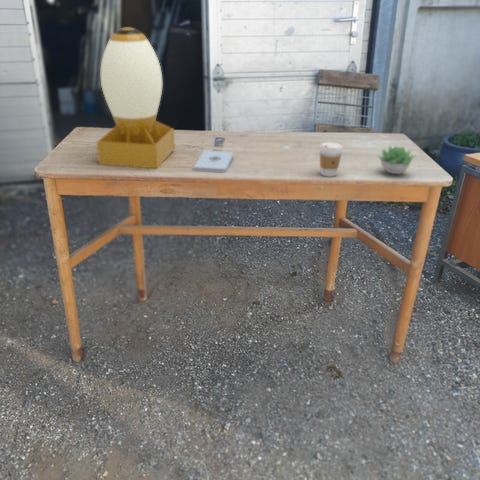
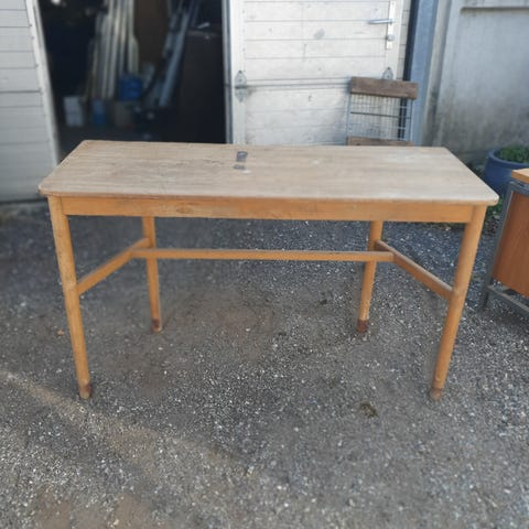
- coffee cup (330, 159)
- desk lamp (133, 96)
- notepad (214, 161)
- succulent plant (395, 160)
